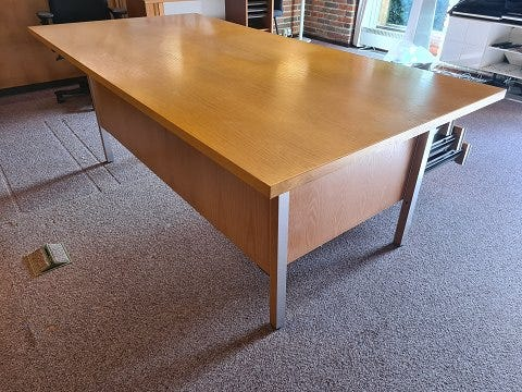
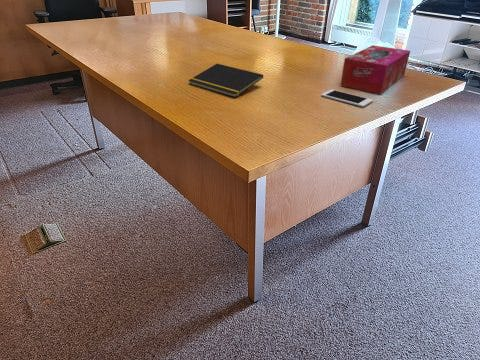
+ notepad (225, 79)
+ tissue box (376, 67)
+ cell phone (346, 97)
